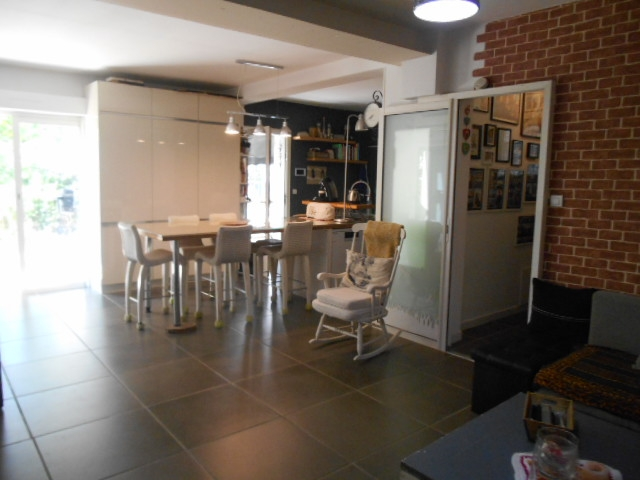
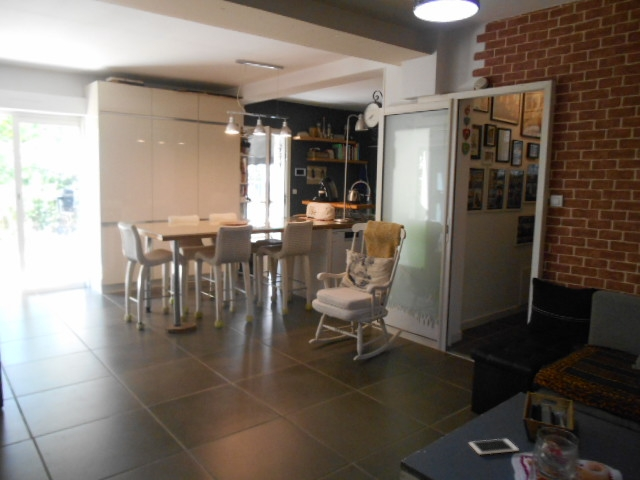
+ cell phone (493, 446)
